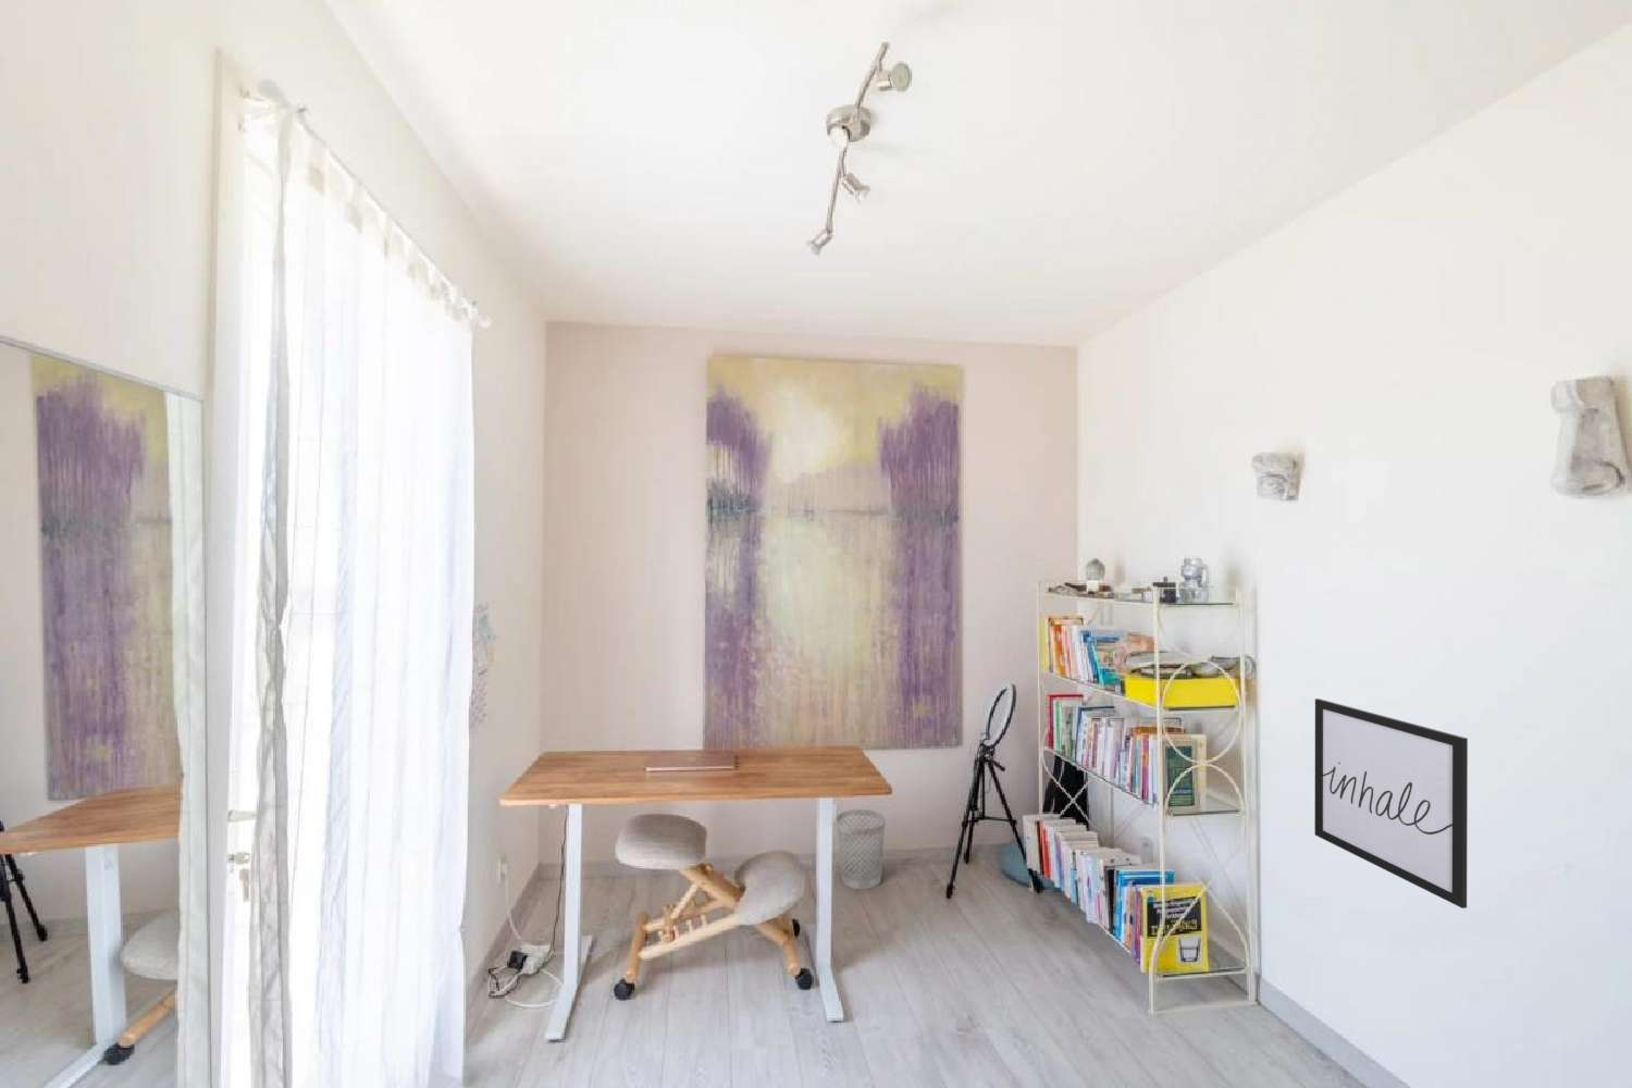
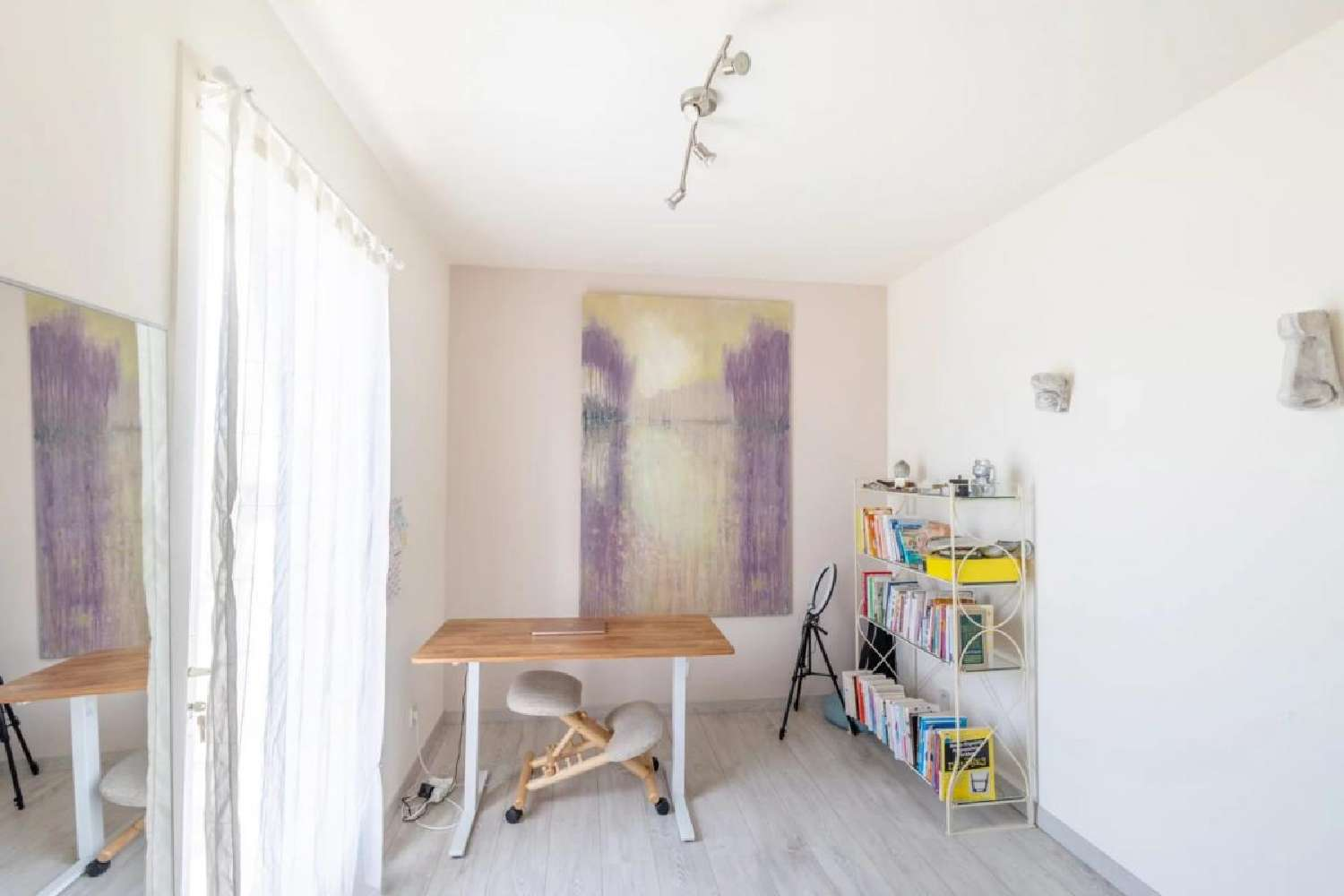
- wastebasket (861, 849)
- wall art (1382, 790)
